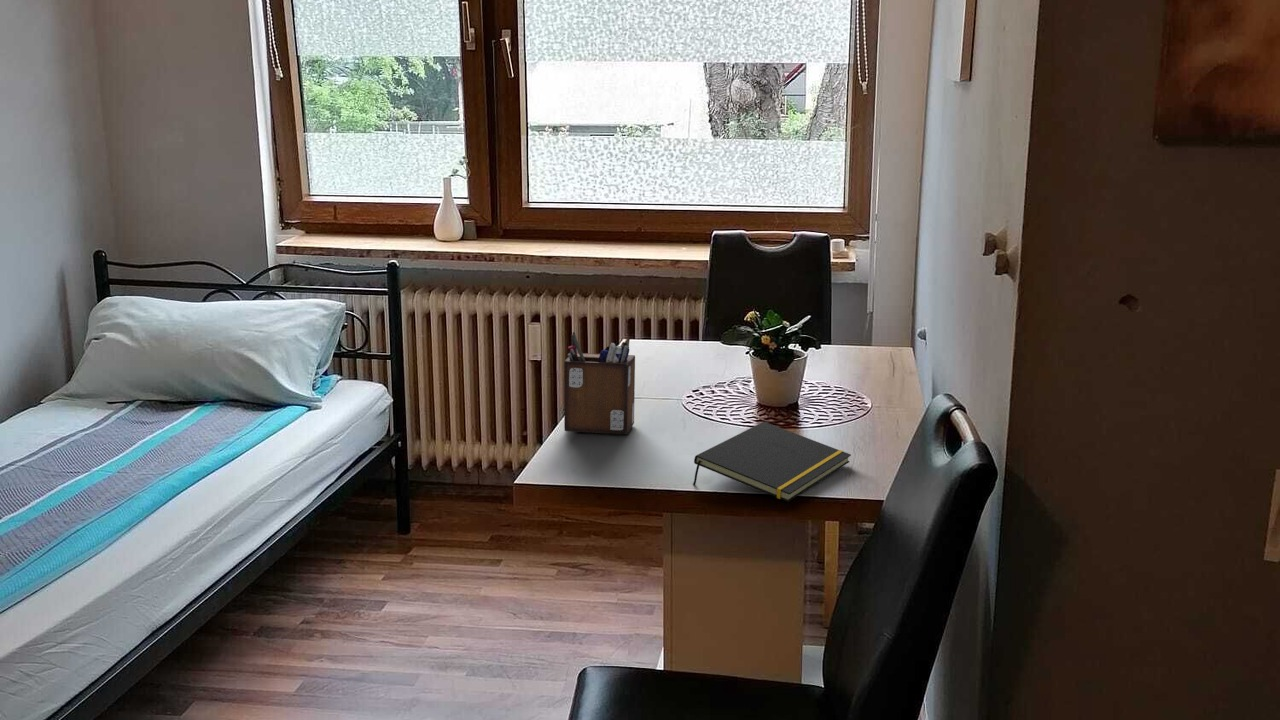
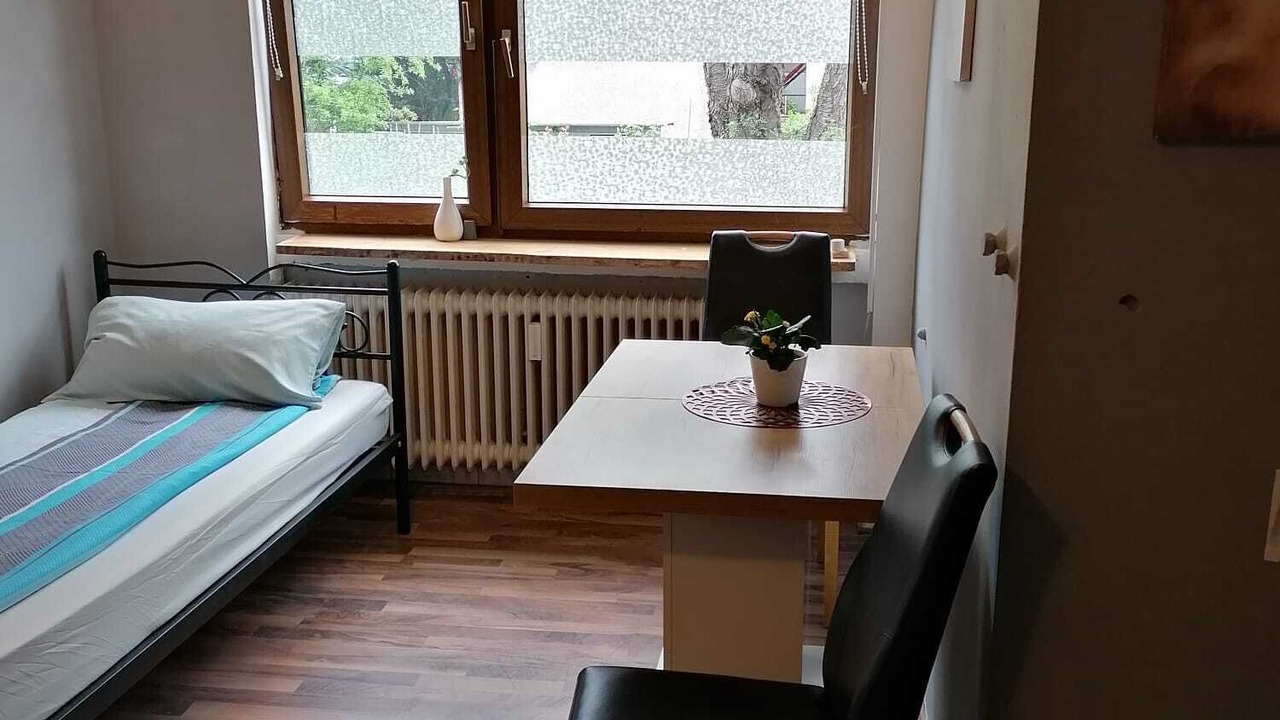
- notepad (774, 458)
- desk organizer (599, 379)
